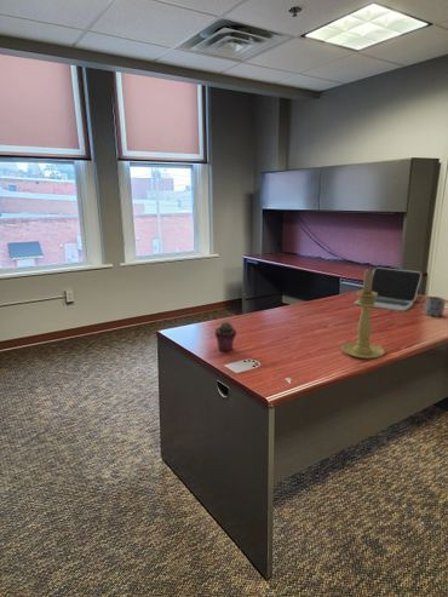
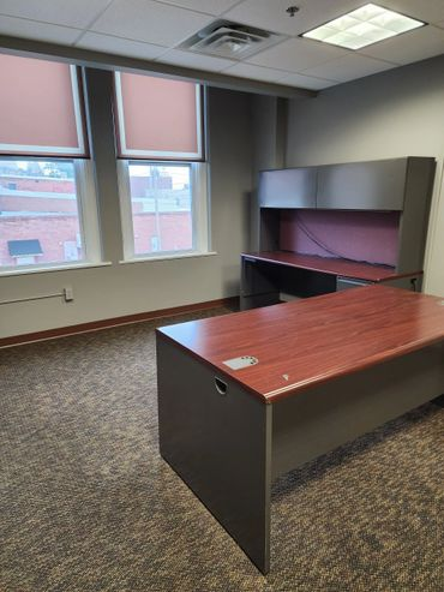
- candle holder (366, 310)
- laptop (387, 287)
- mug (431, 305)
- potted succulent (225, 335)
